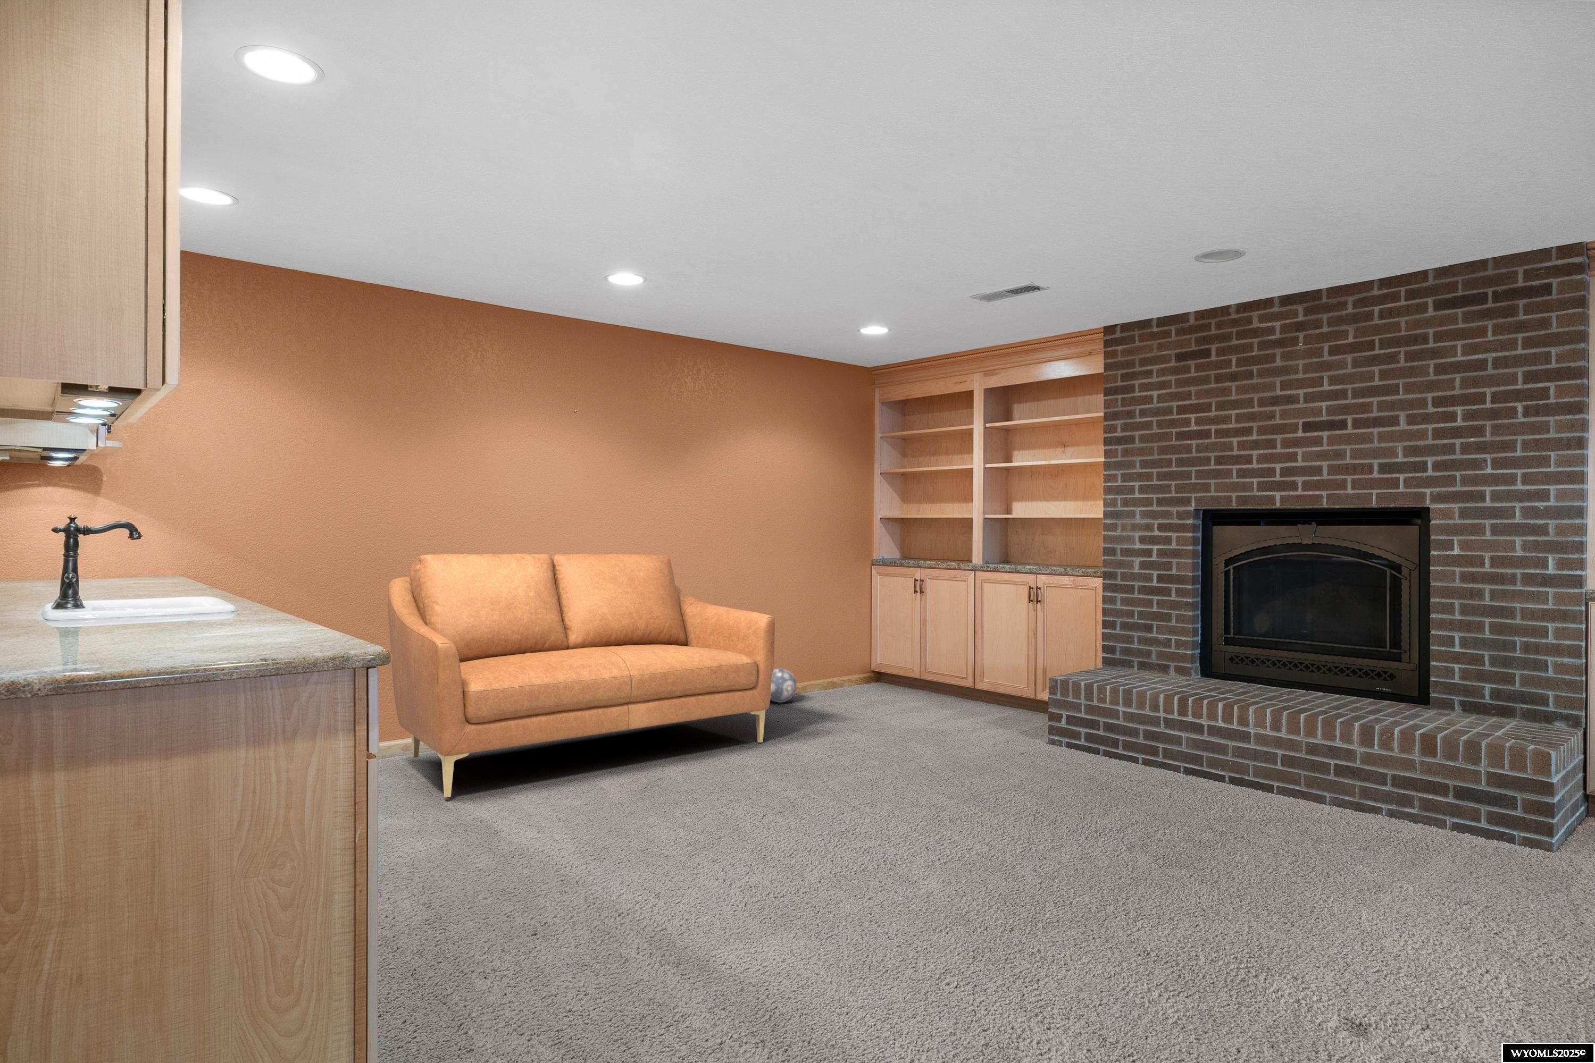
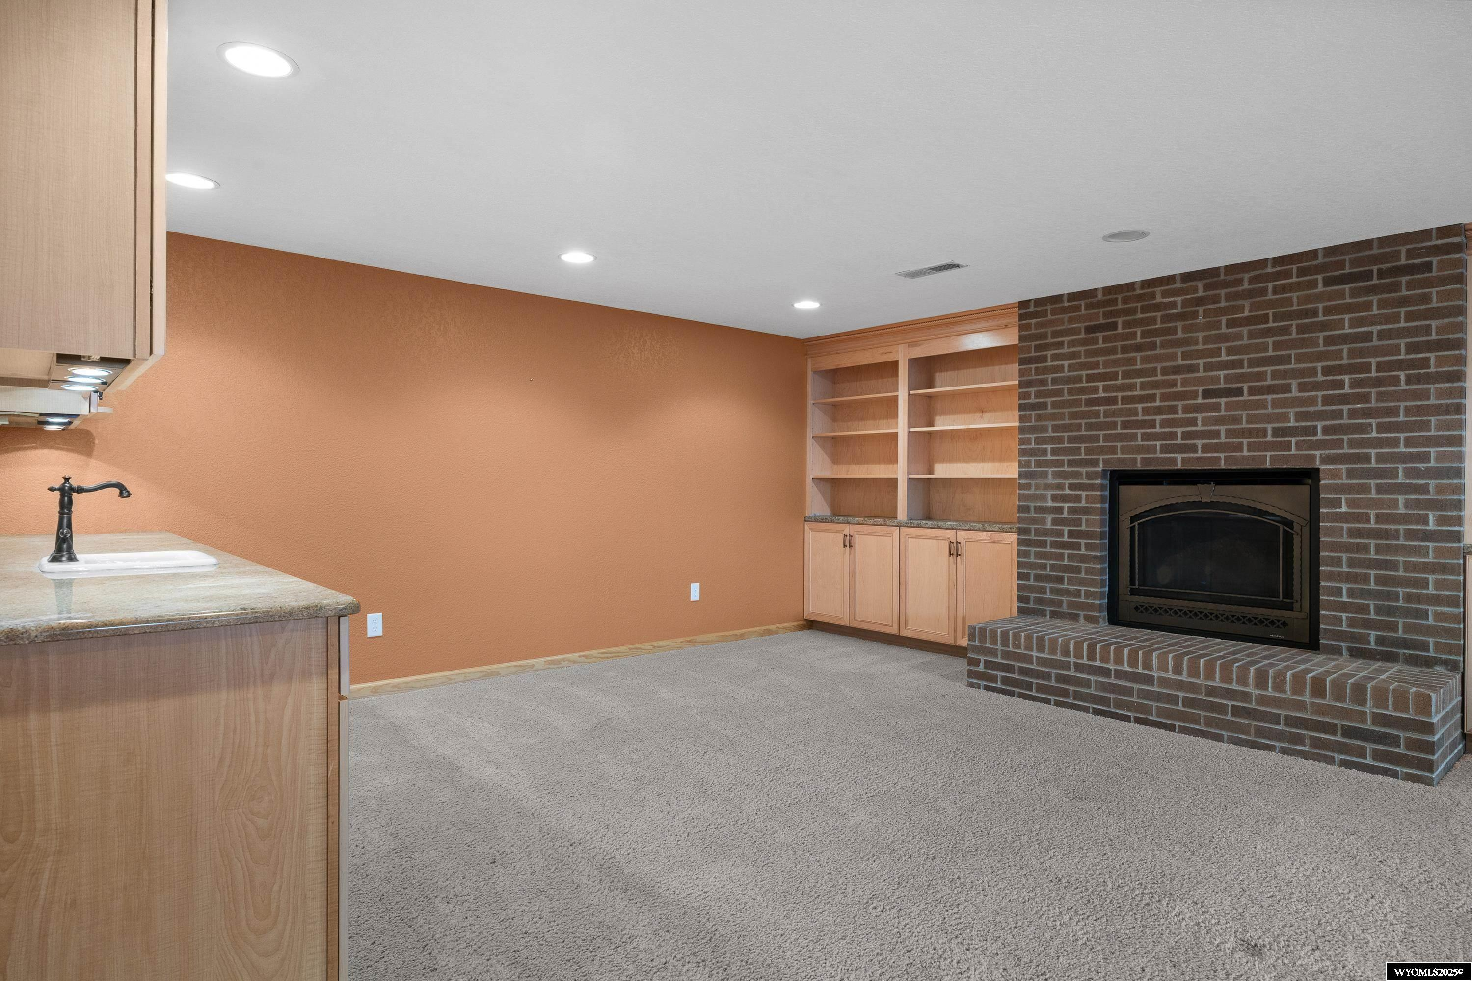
- sofa (578, 651)
- decorative ball (780, 685)
